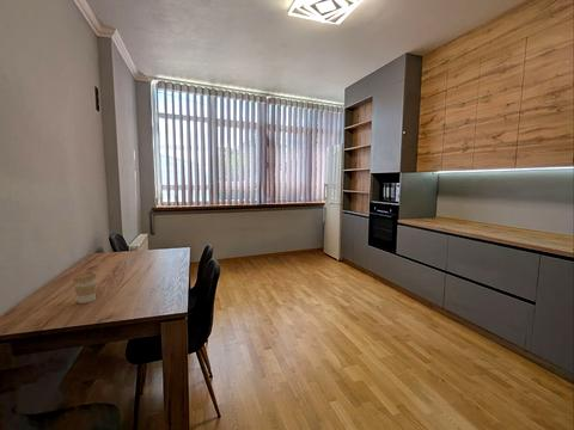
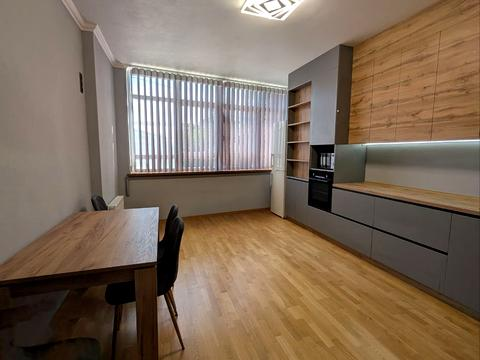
- coffee cup (85, 287)
